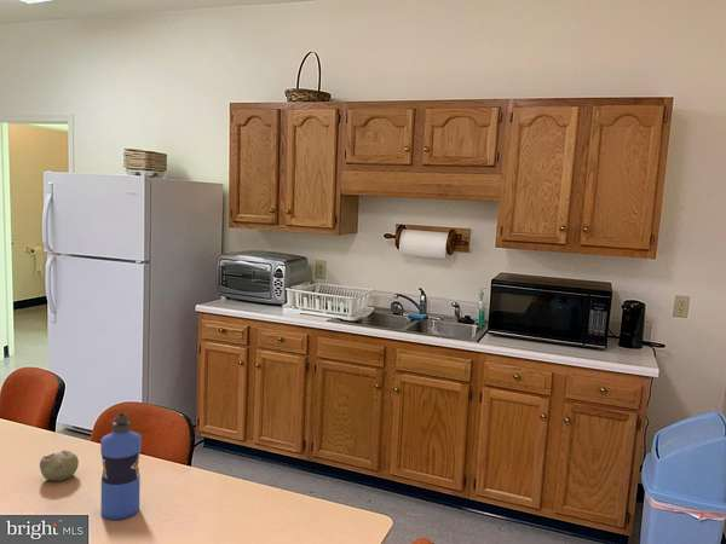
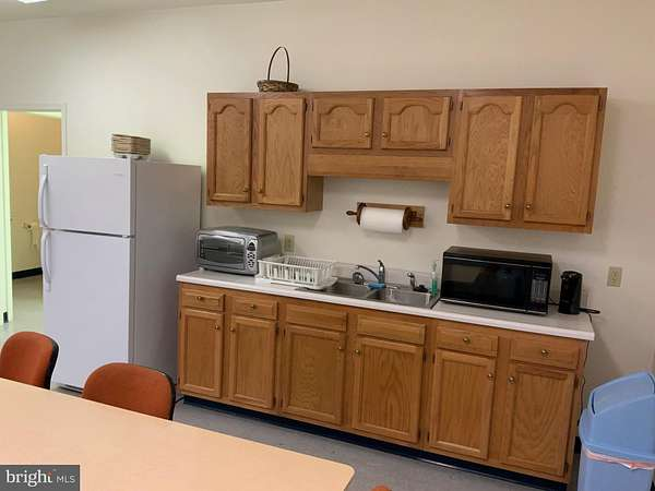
- water bottle (120, 463)
- fruit (58, 464)
